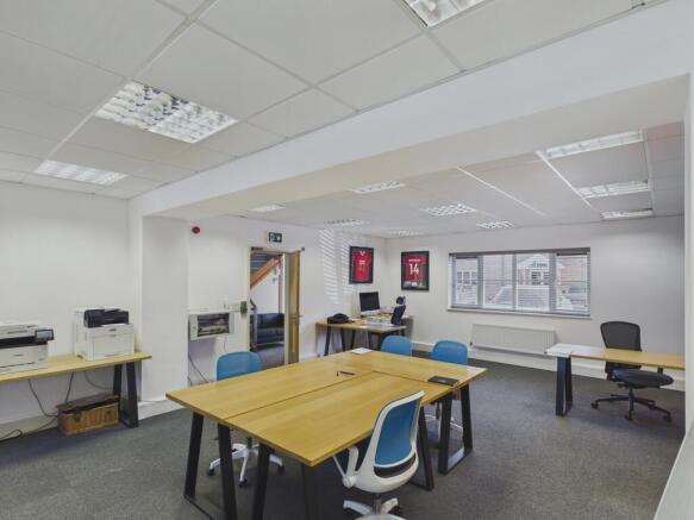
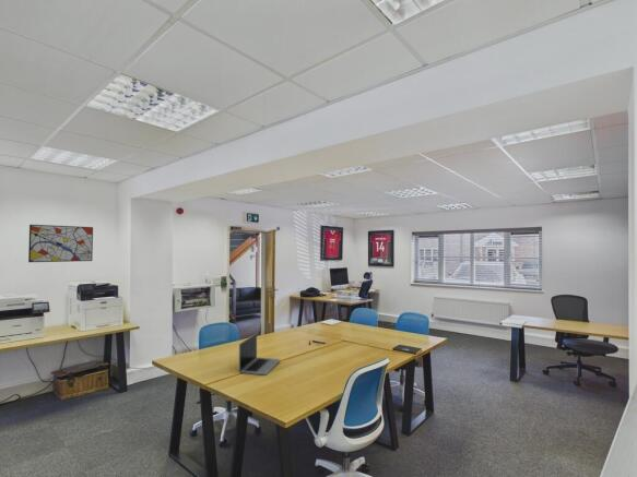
+ wall art (62, 243)
+ laptop (256, 353)
